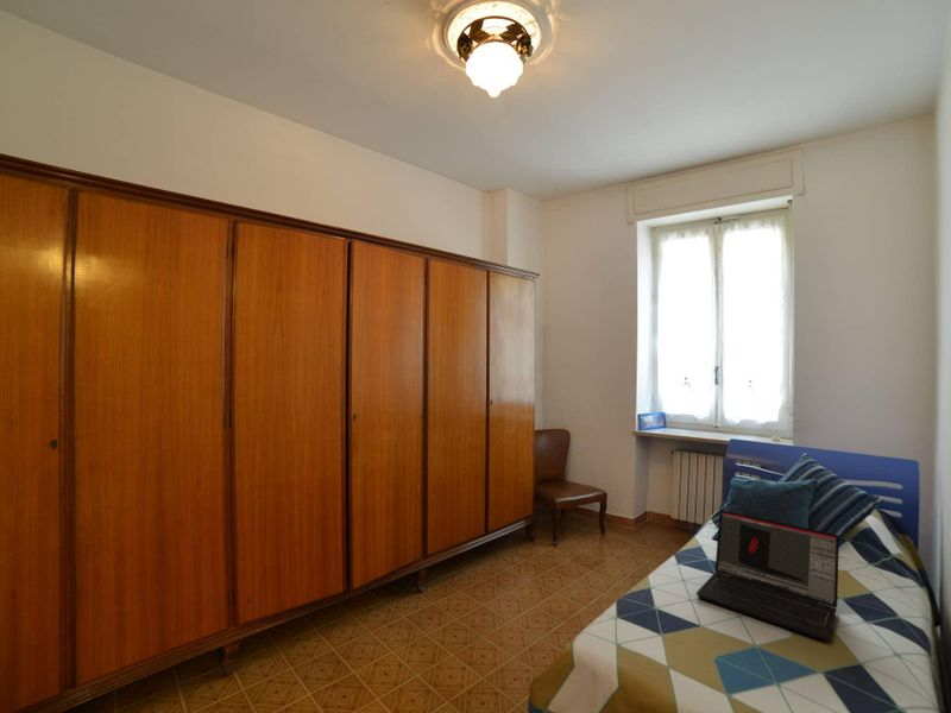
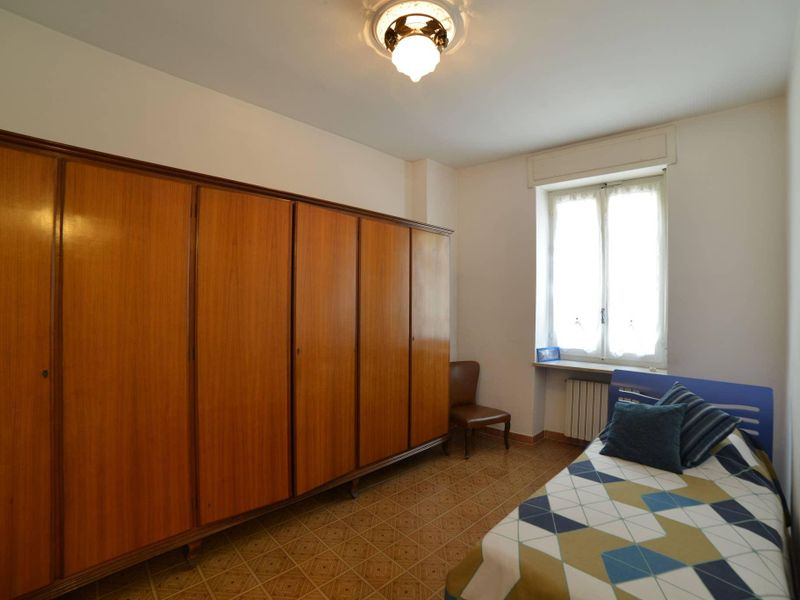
- laptop (766, 566)
